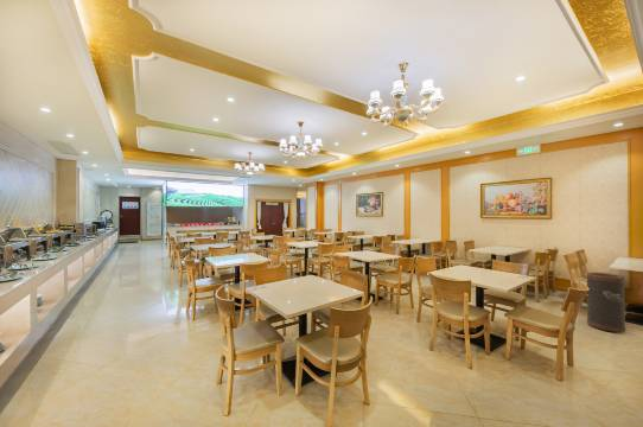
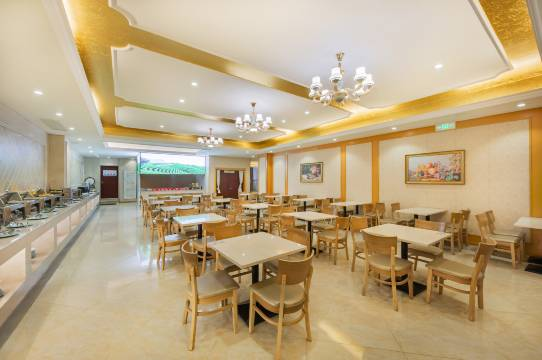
- trash can (605, 301)
